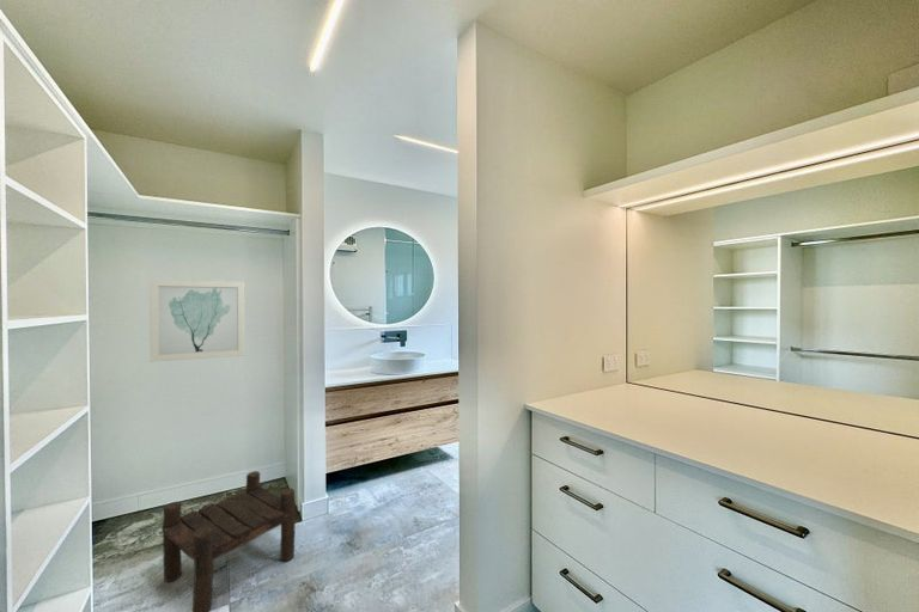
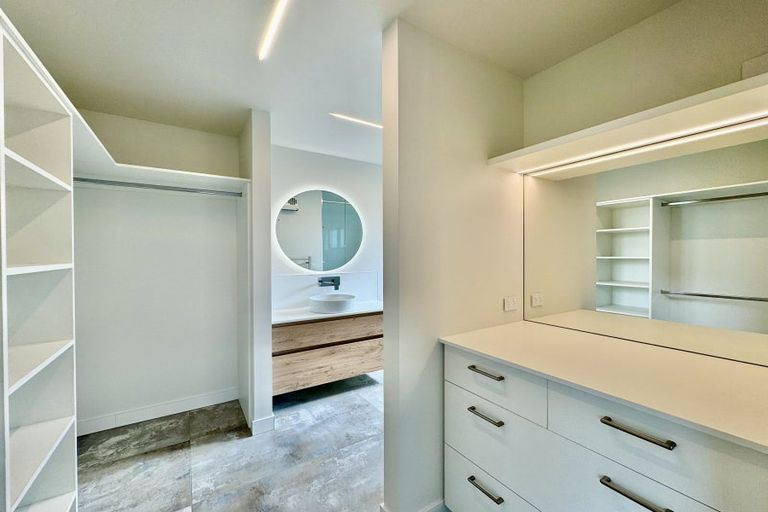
- stool (231, 532)
- wall art (200, 319)
